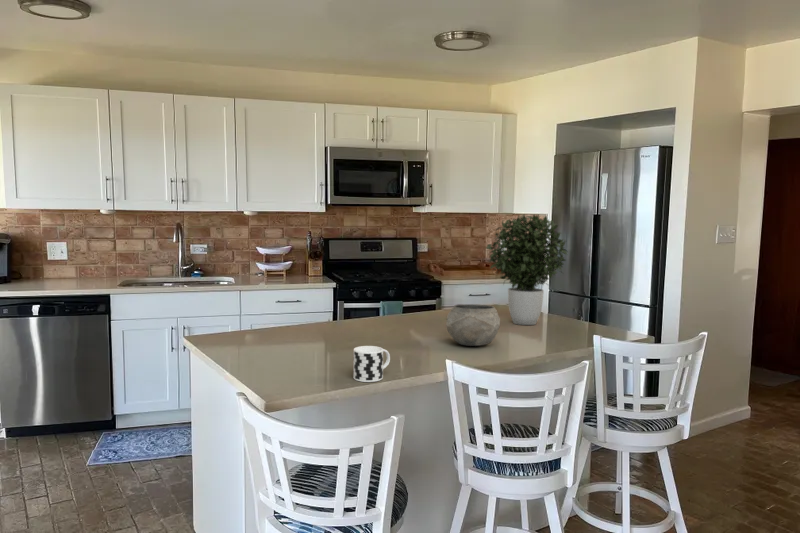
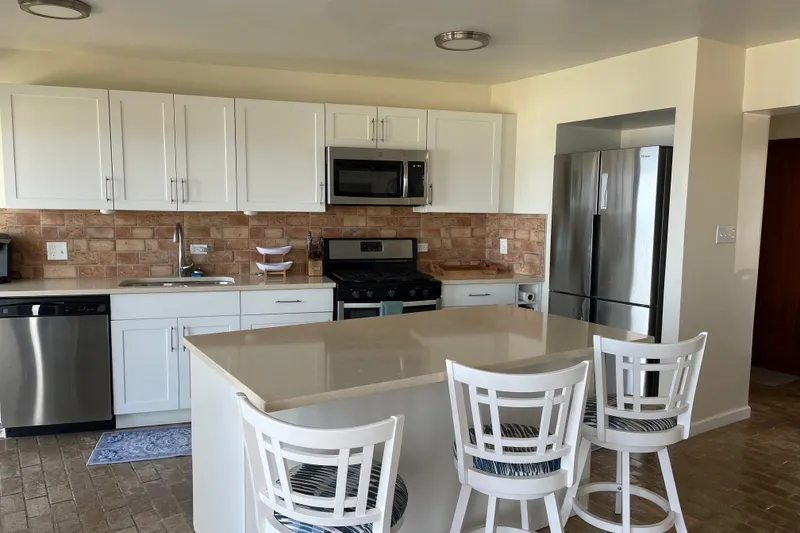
- cup (372, 363)
- potted plant (527, 268)
- bowl (472, 324)
